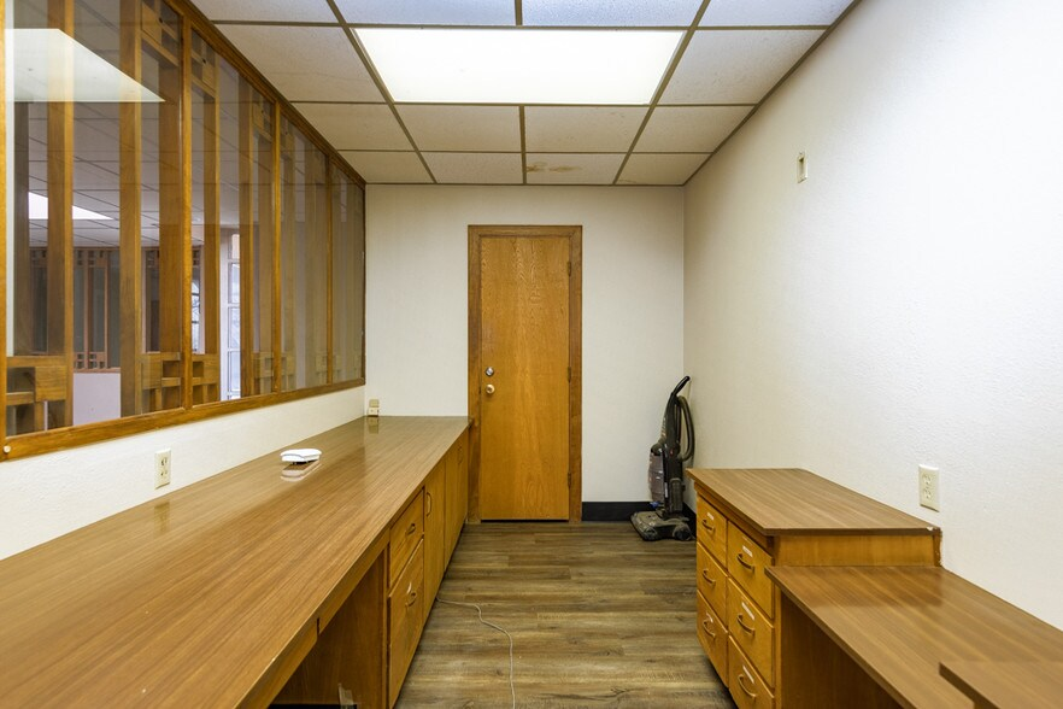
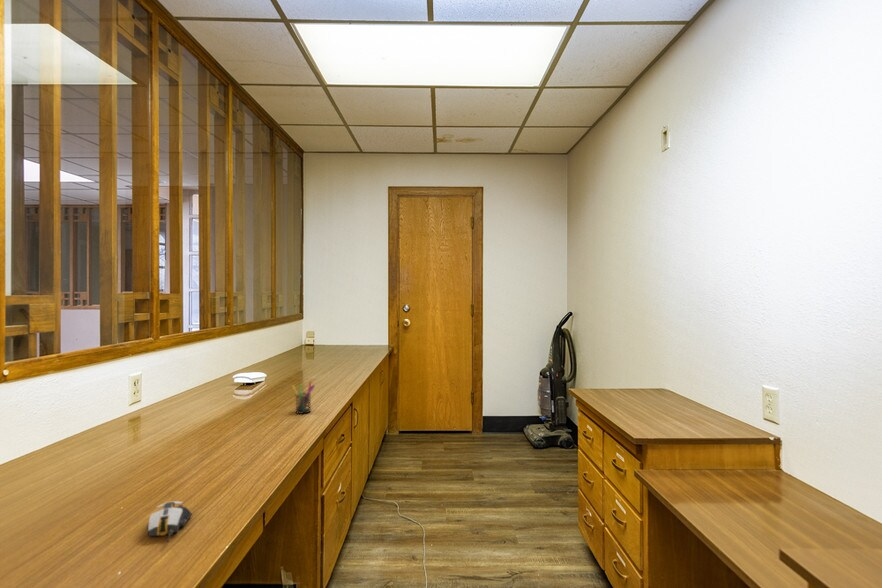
+ pen holder (303, 396)
+ computer mouse (169, 519)
